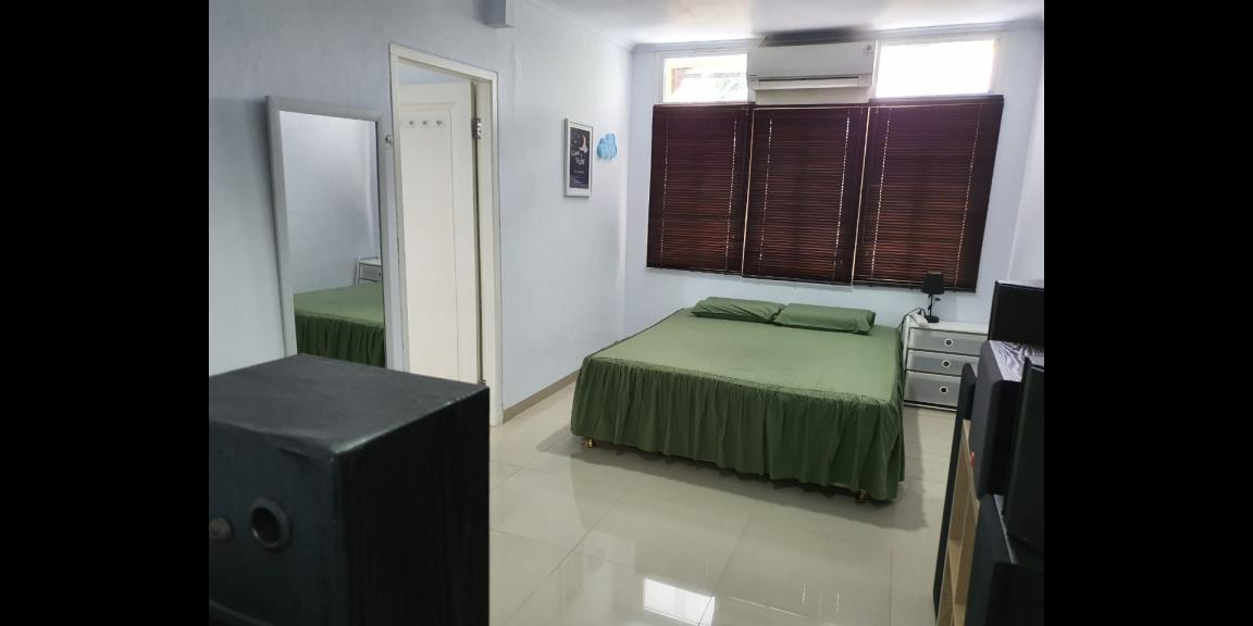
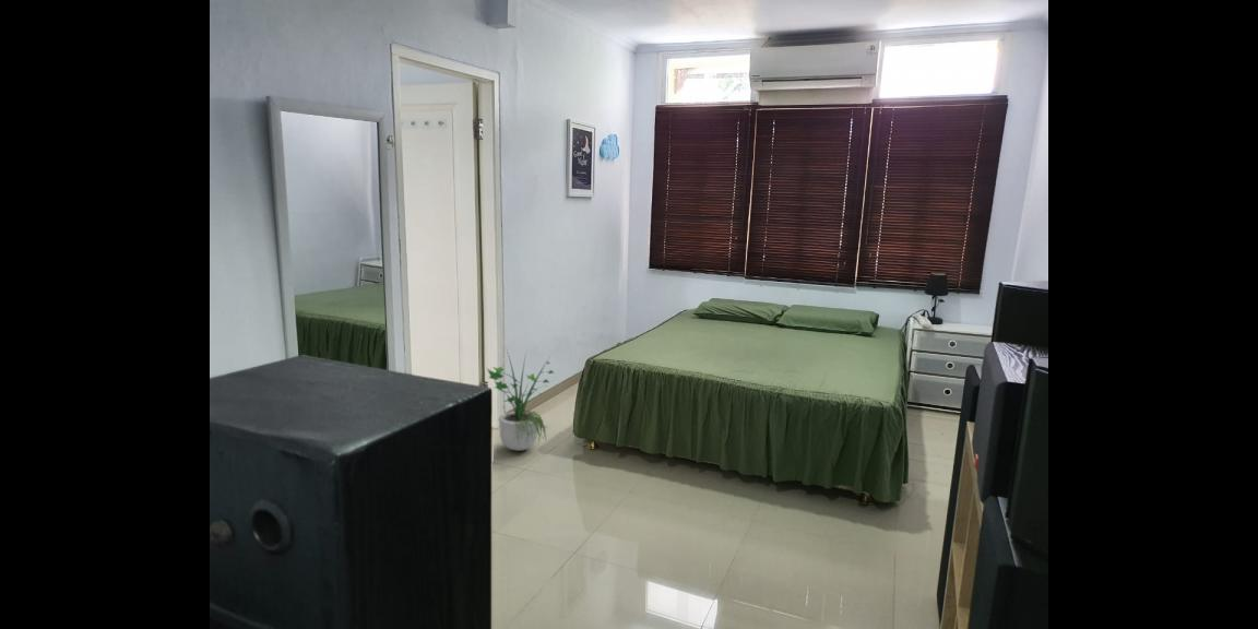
+ potted plant (524, 392)
